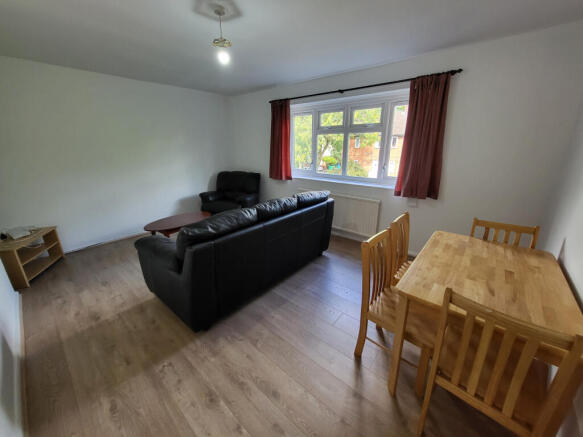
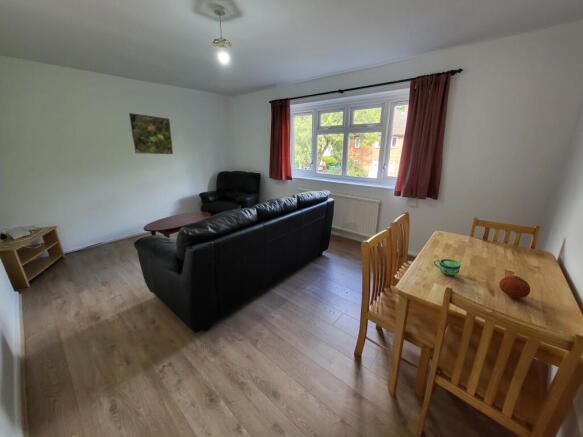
+ fruit (514, 286)
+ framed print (152, 135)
+ cup (445, 267)
